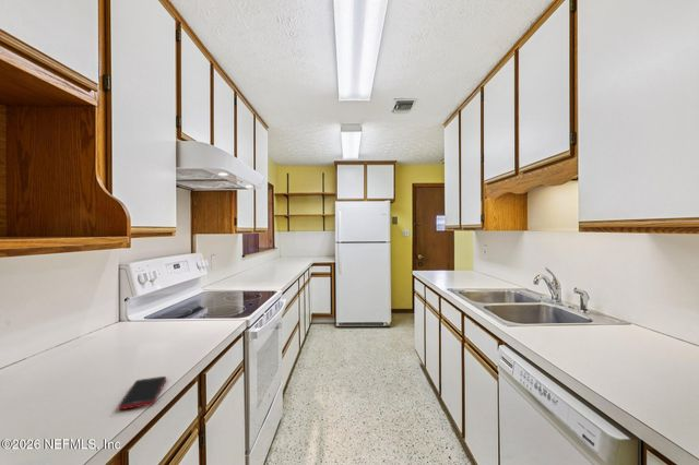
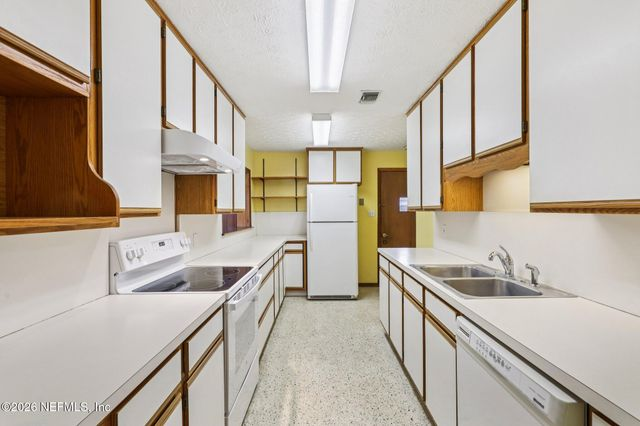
- cell phone (144, 391)
